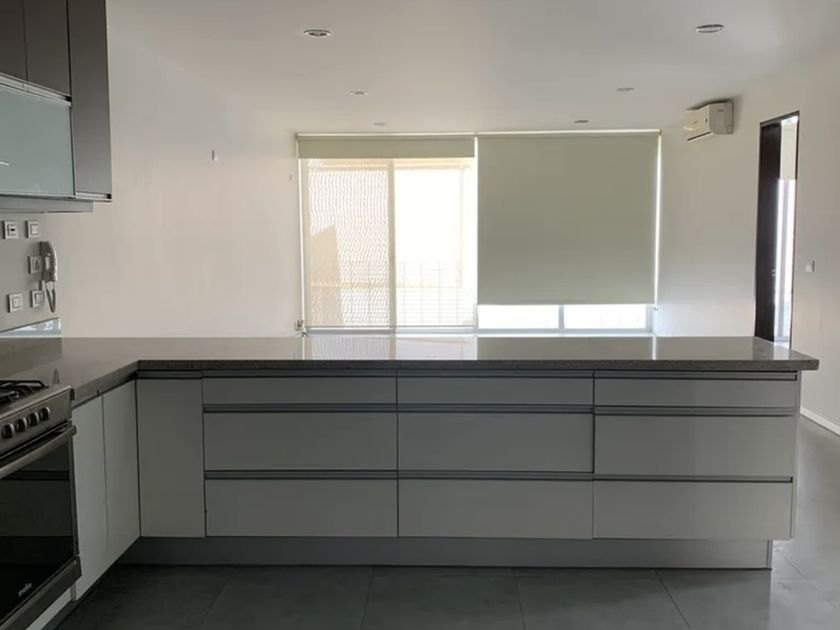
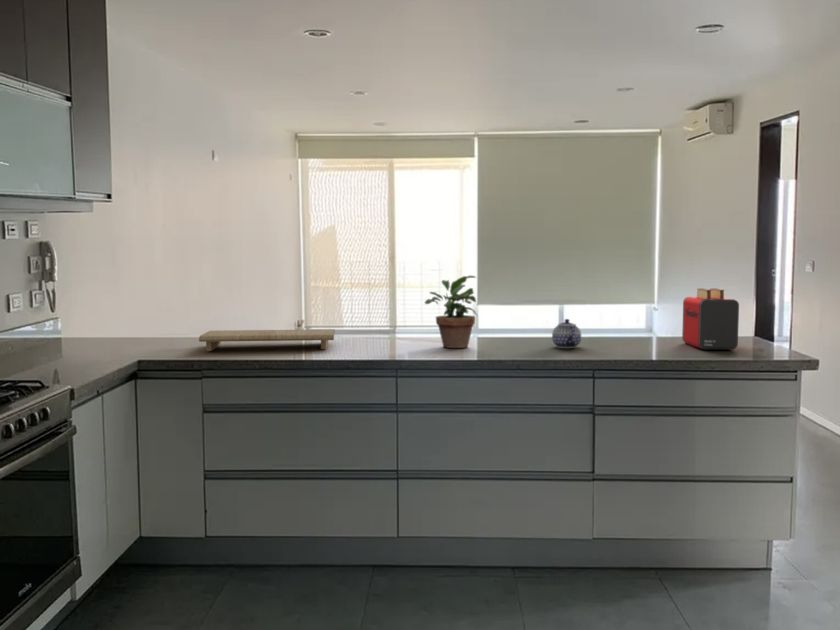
+ cutting board (270, 339)
+ teapot (566, 333)
+ toaster (709, 317)
+ potted plant (449, 310)
